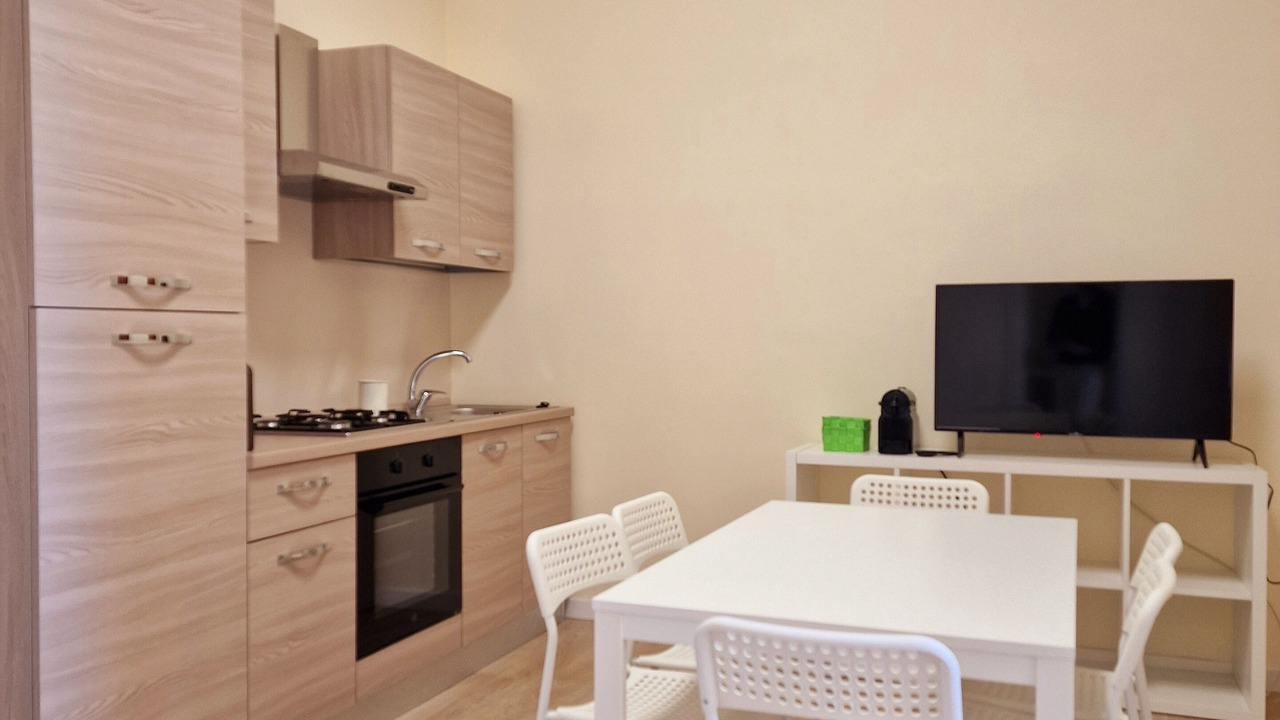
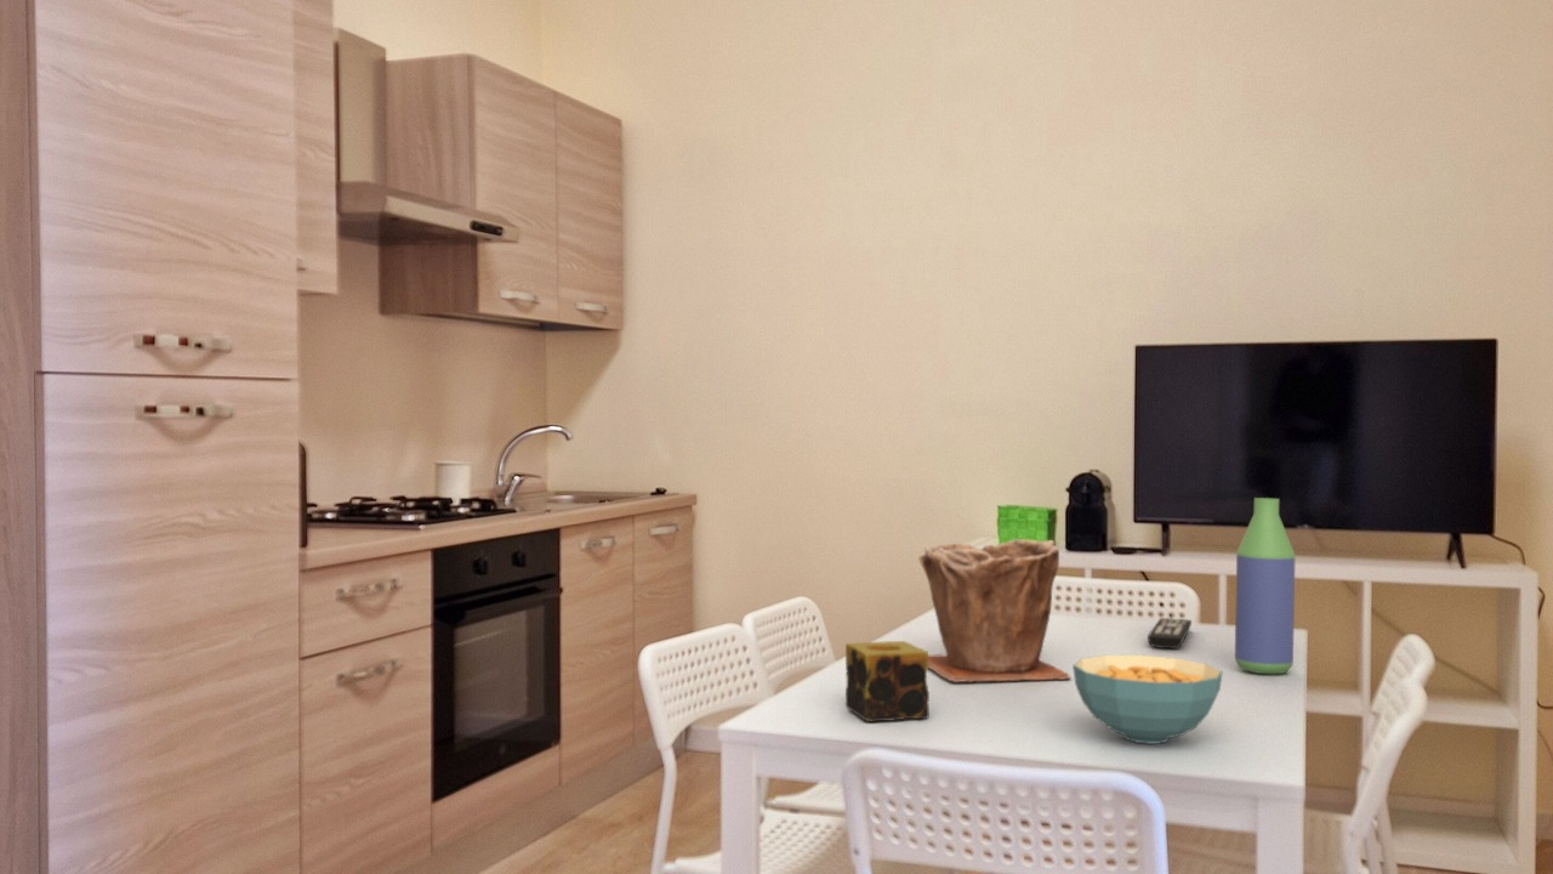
+ candle (886, 680)
+ cereal bowl (1145, 703)
+ plant pot (991, 605)
+ bottle (1264, 584)
+ remote control (1170, 632)
